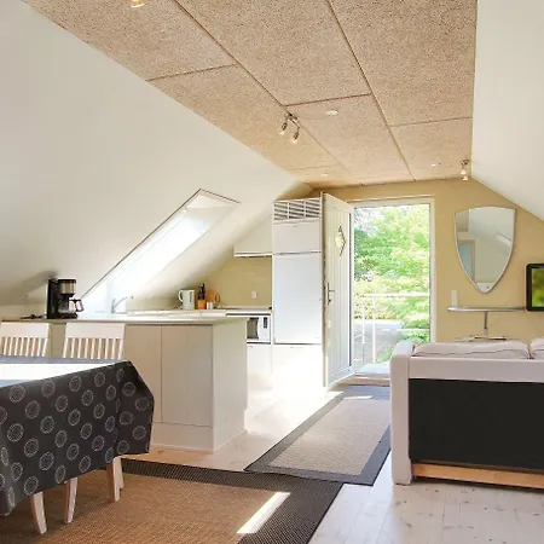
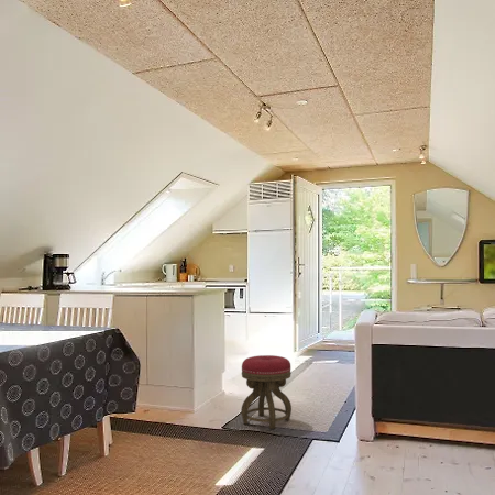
+ stool (266, 389)
